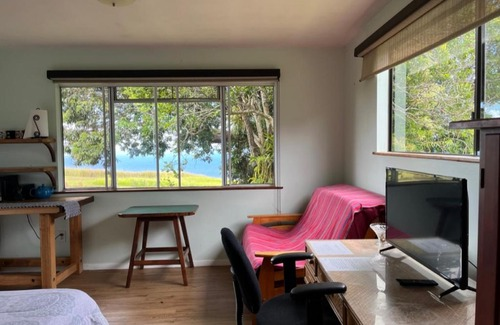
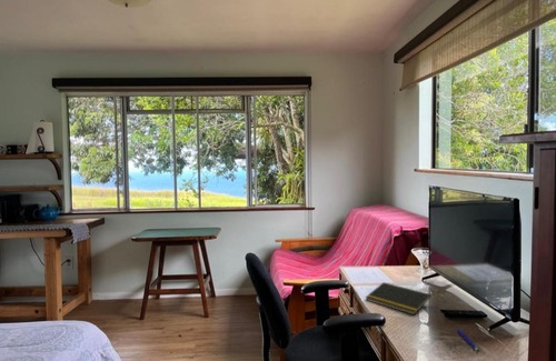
+ notepad (397, 297)
+ pen (467, 339)
